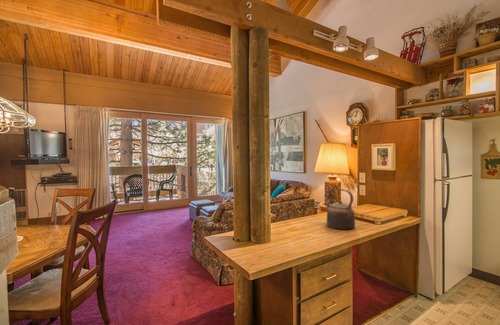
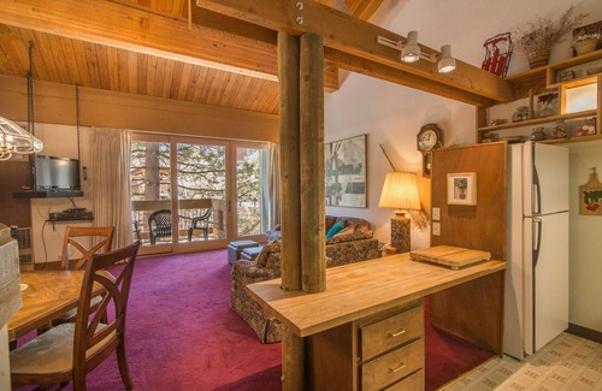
- kettle (338, 207)
